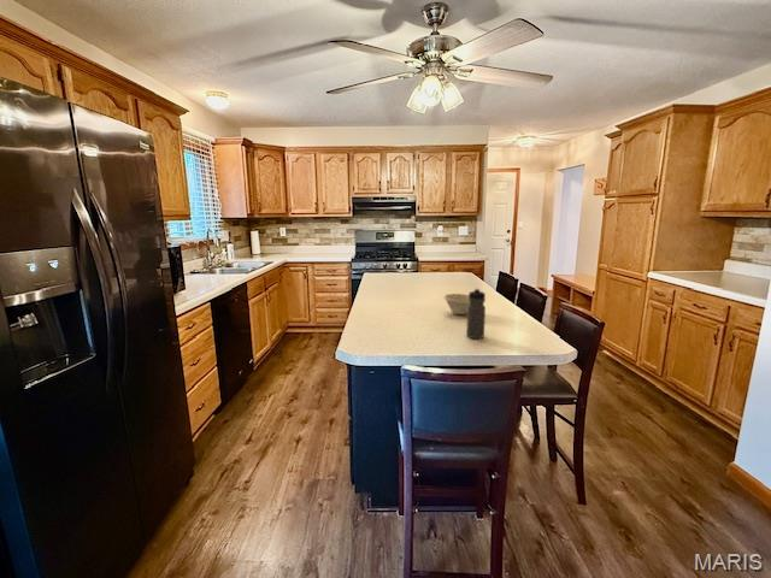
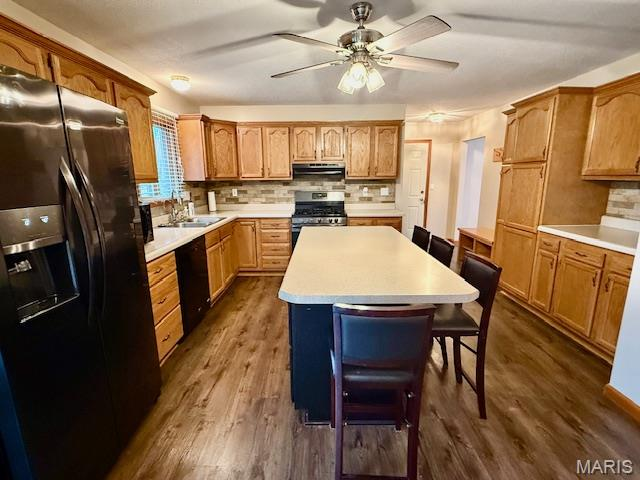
- water bottle (476, 312)
- bowl (460, 303)
